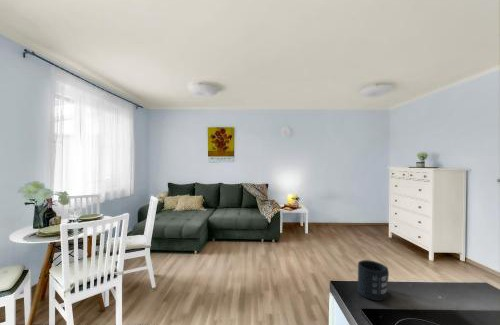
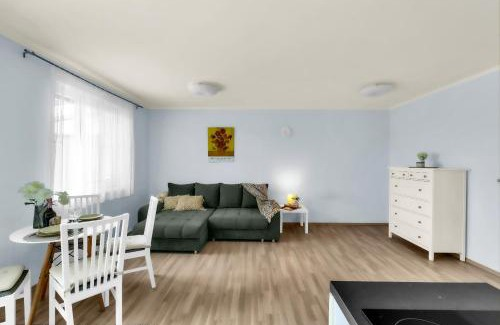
- mug (375, 278)
